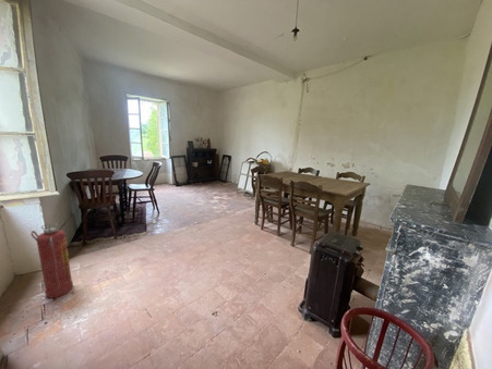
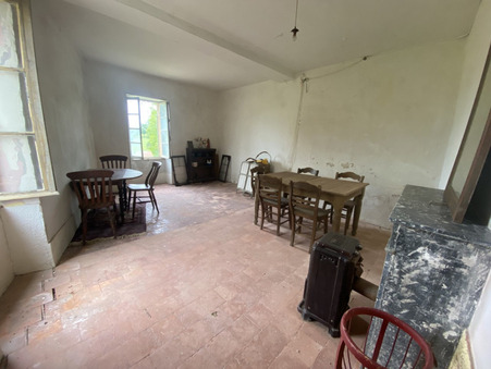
- fire extinguisher (52, 260)
